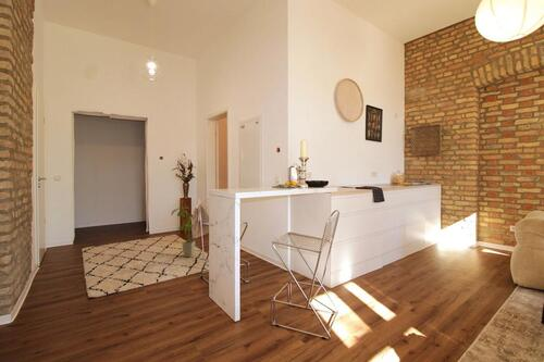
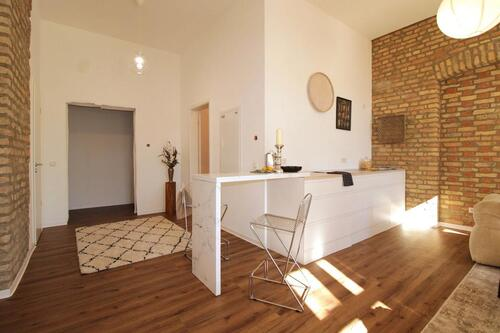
- house plant (185, 232)
